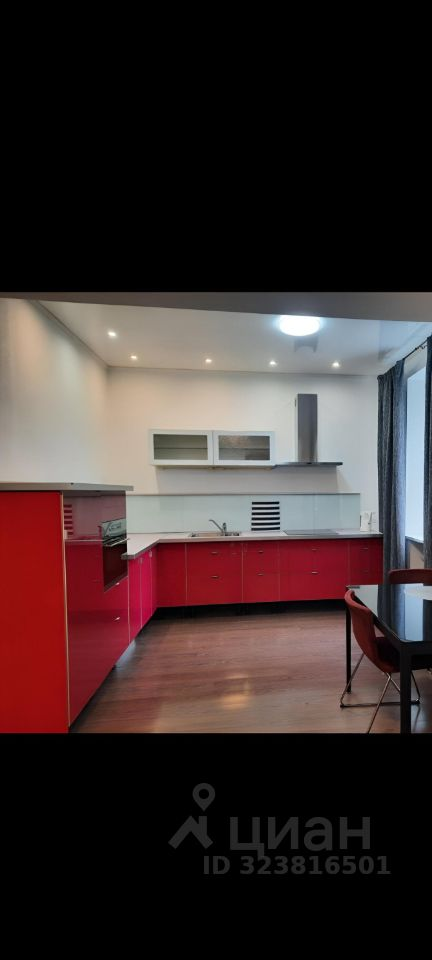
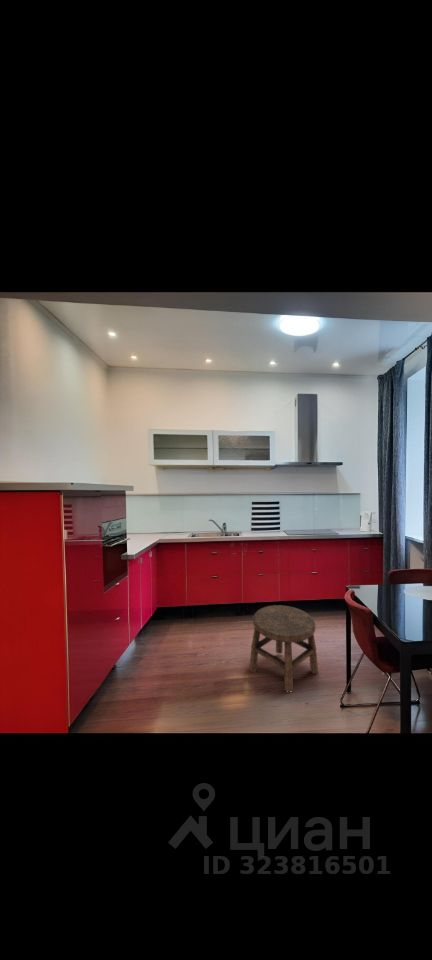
+ stool (282, 644)
